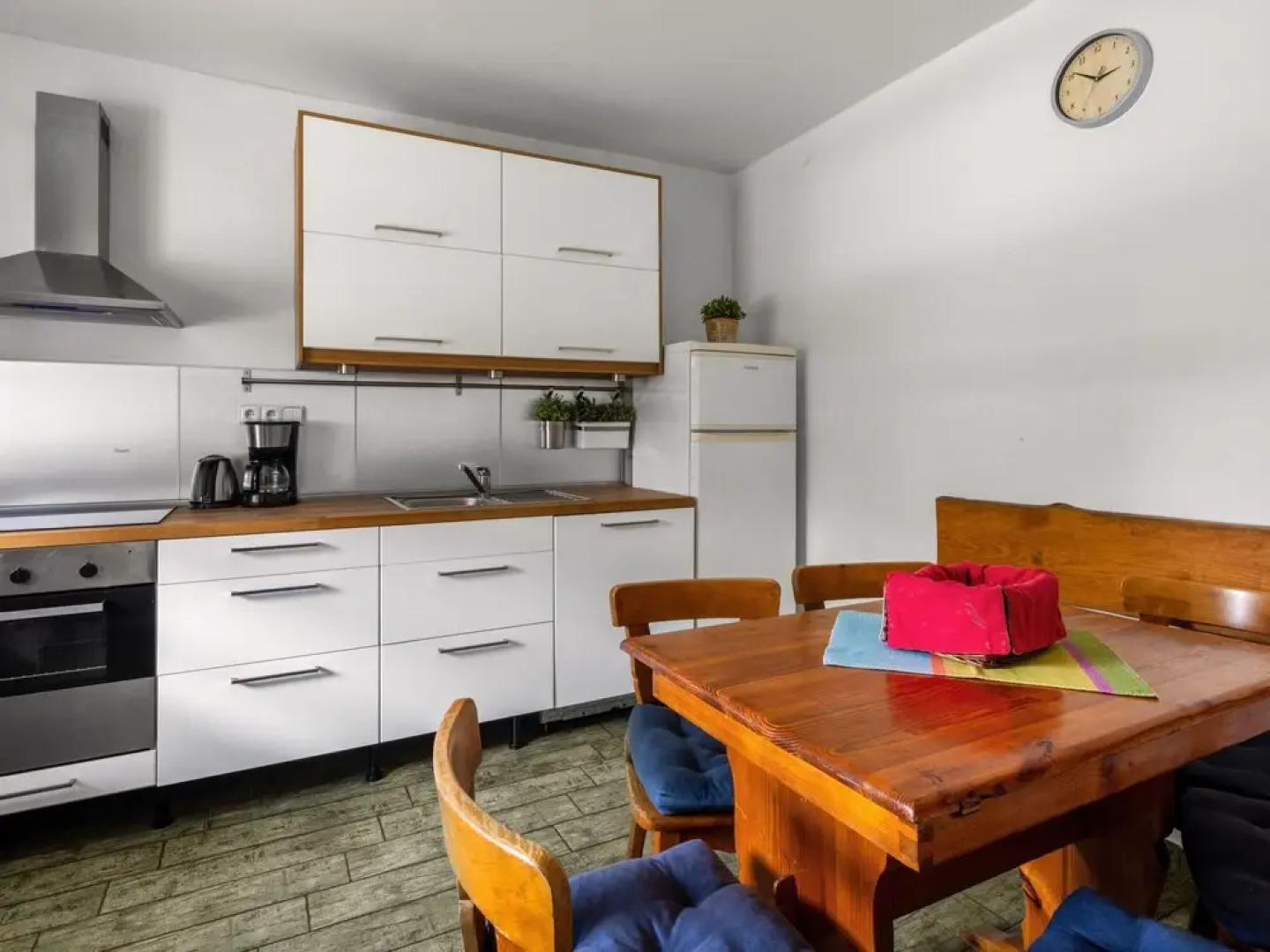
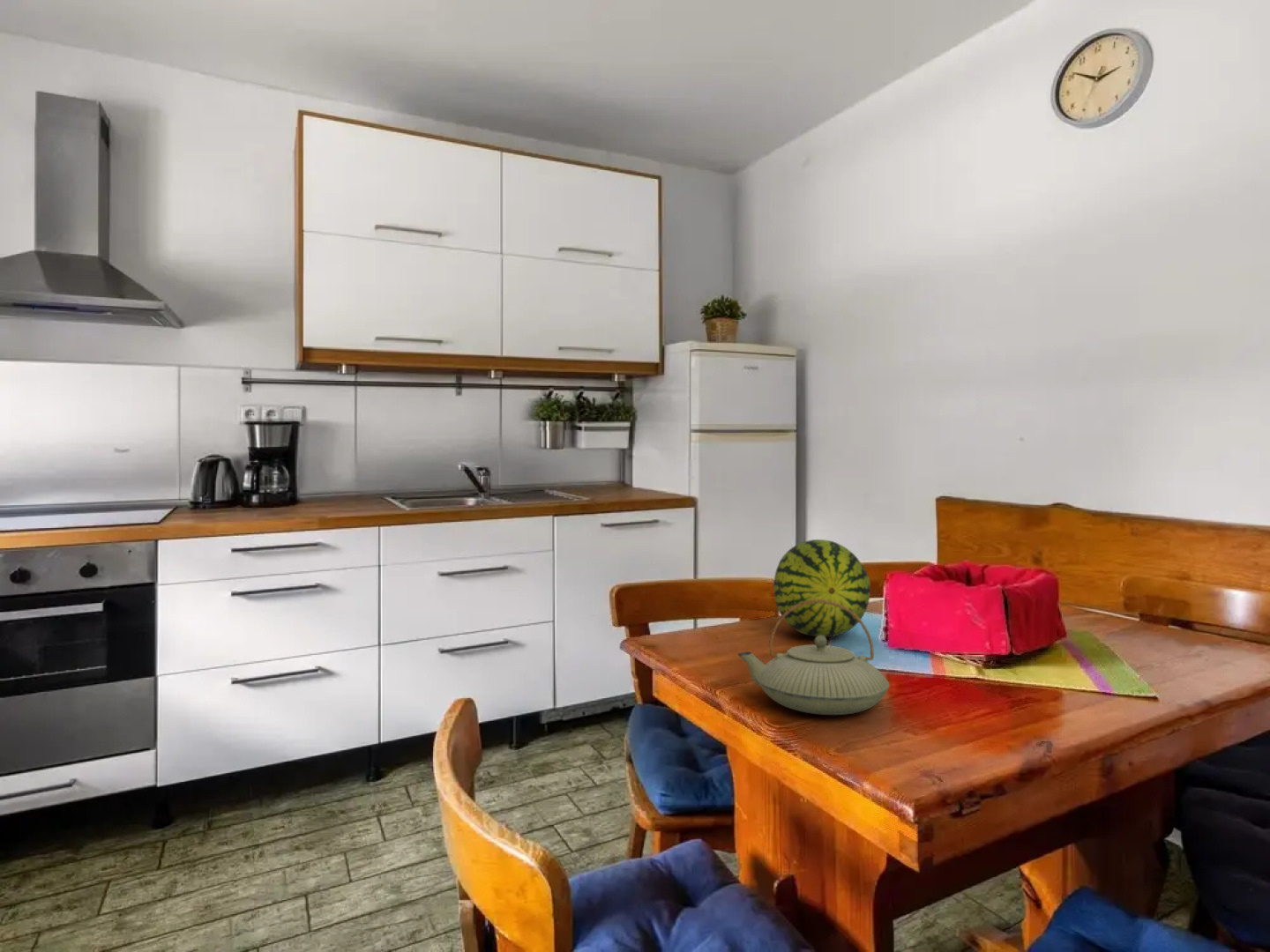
+ fruit (821, 587)
+ teapot (811, 651)
